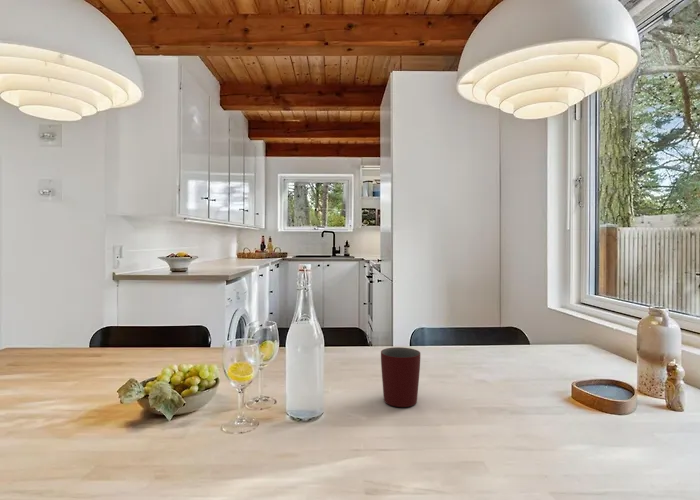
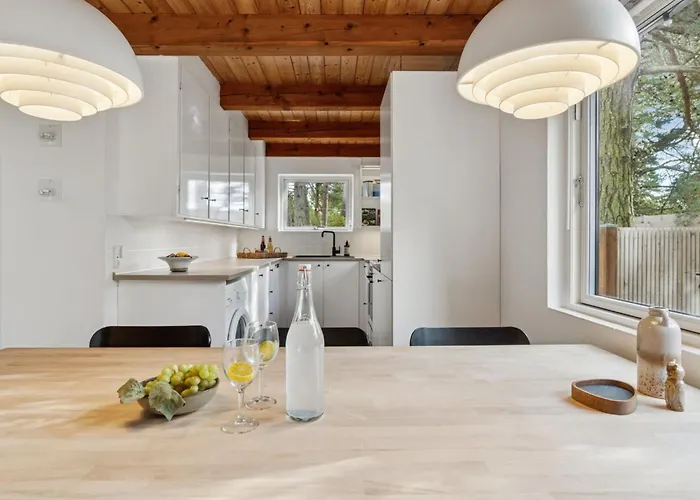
- mug (399, 374)
